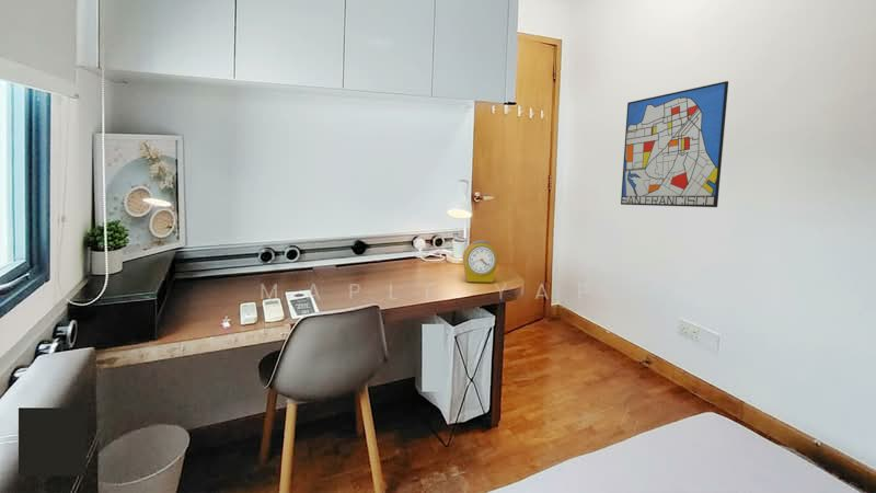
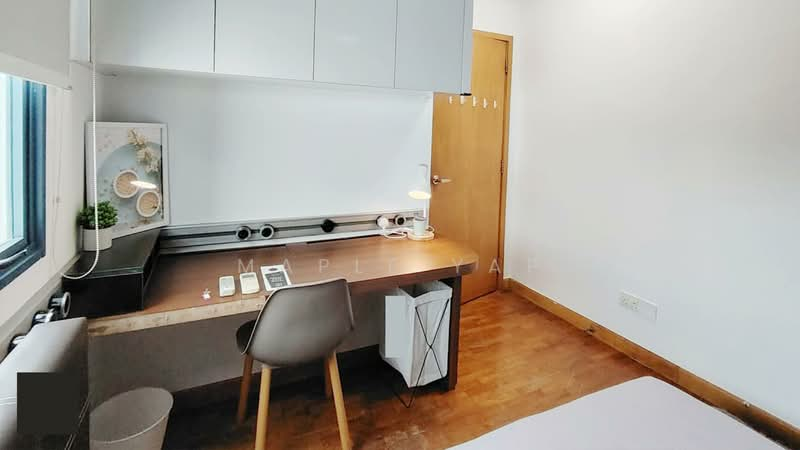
- wall art (668, 150)
- alarm clock (480, 260)
